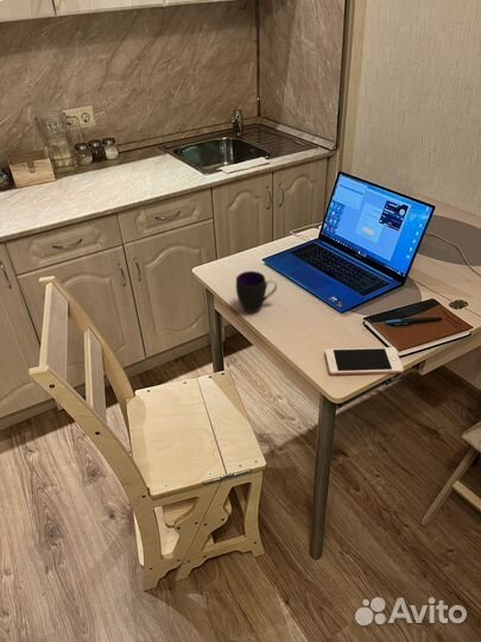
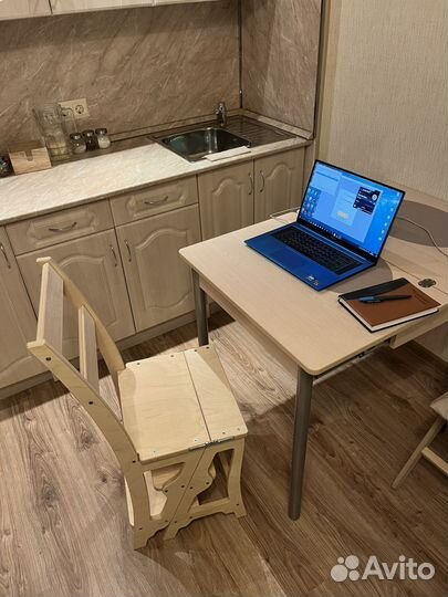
- cell phone (362, 360)
- cup (257, 292)
